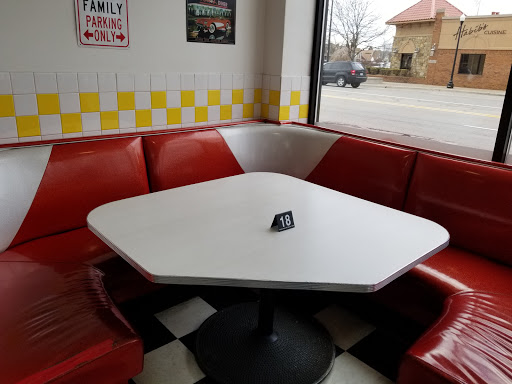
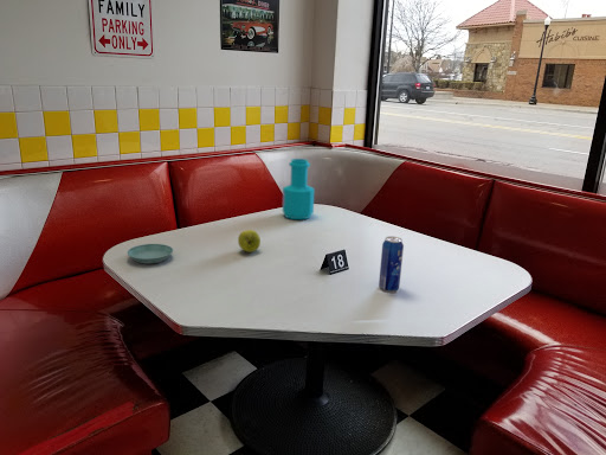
+ beverage can (391, 263)
+ bottle (298, 188)
+ apple (249, 241)
+ saucer (150, 254)
